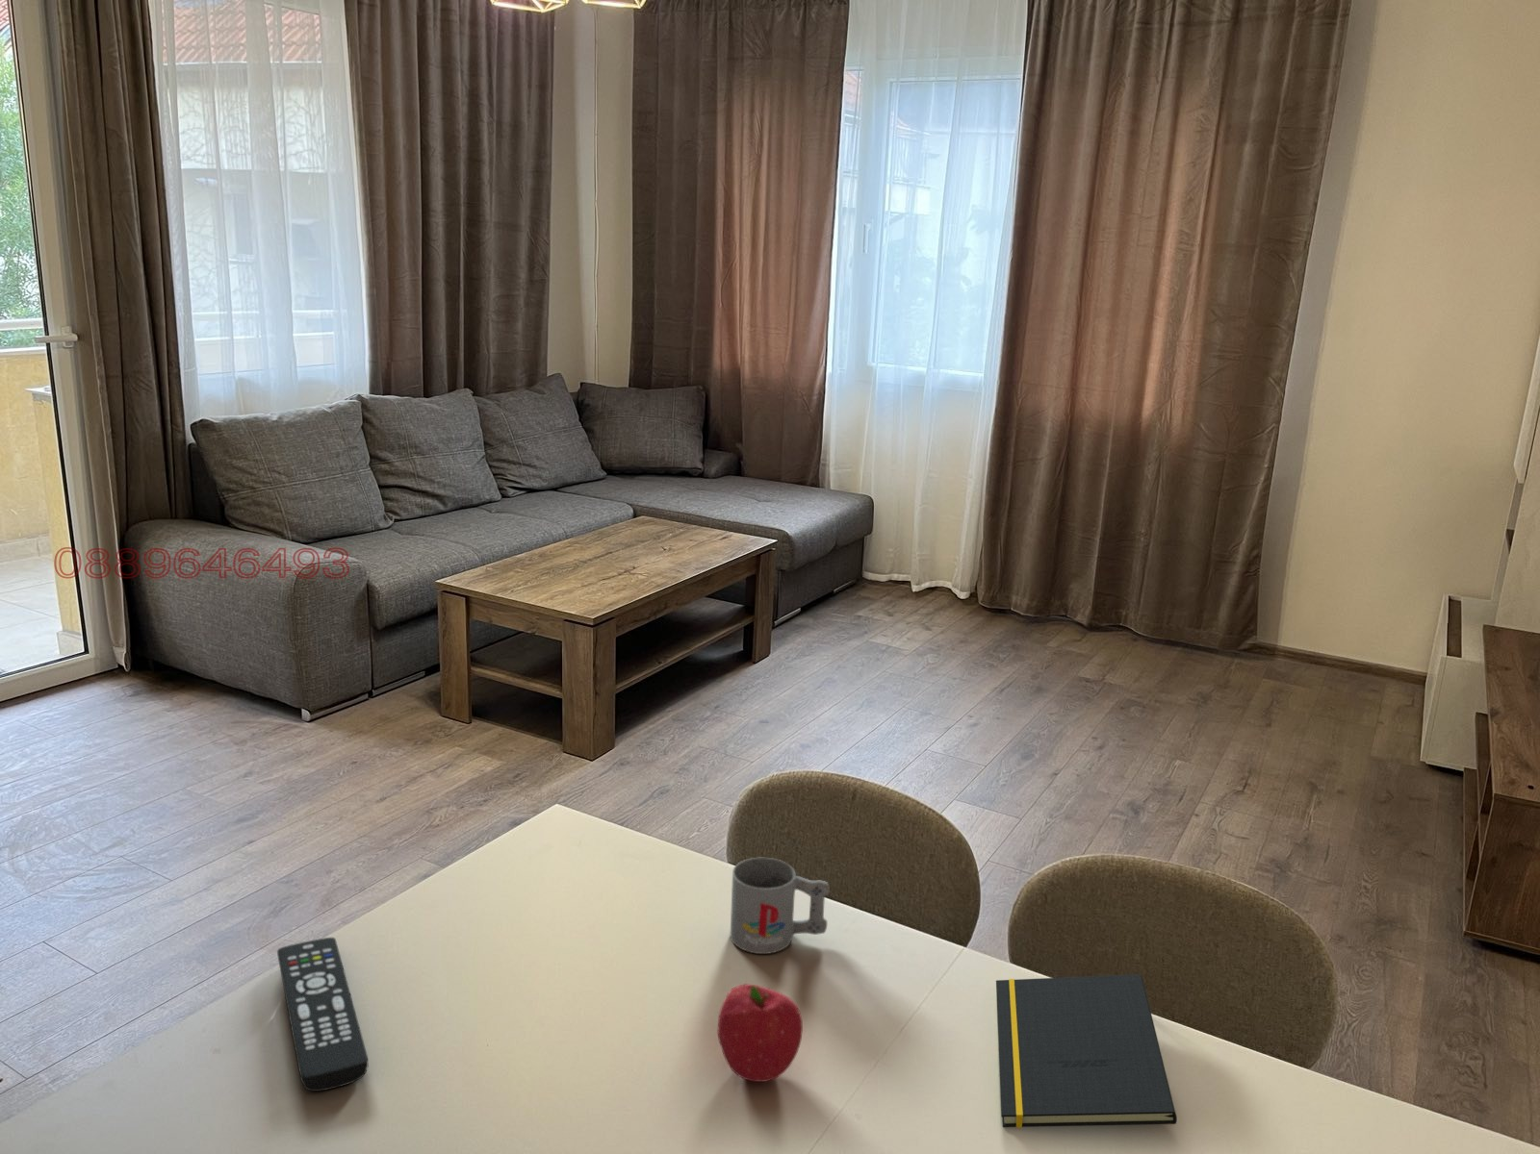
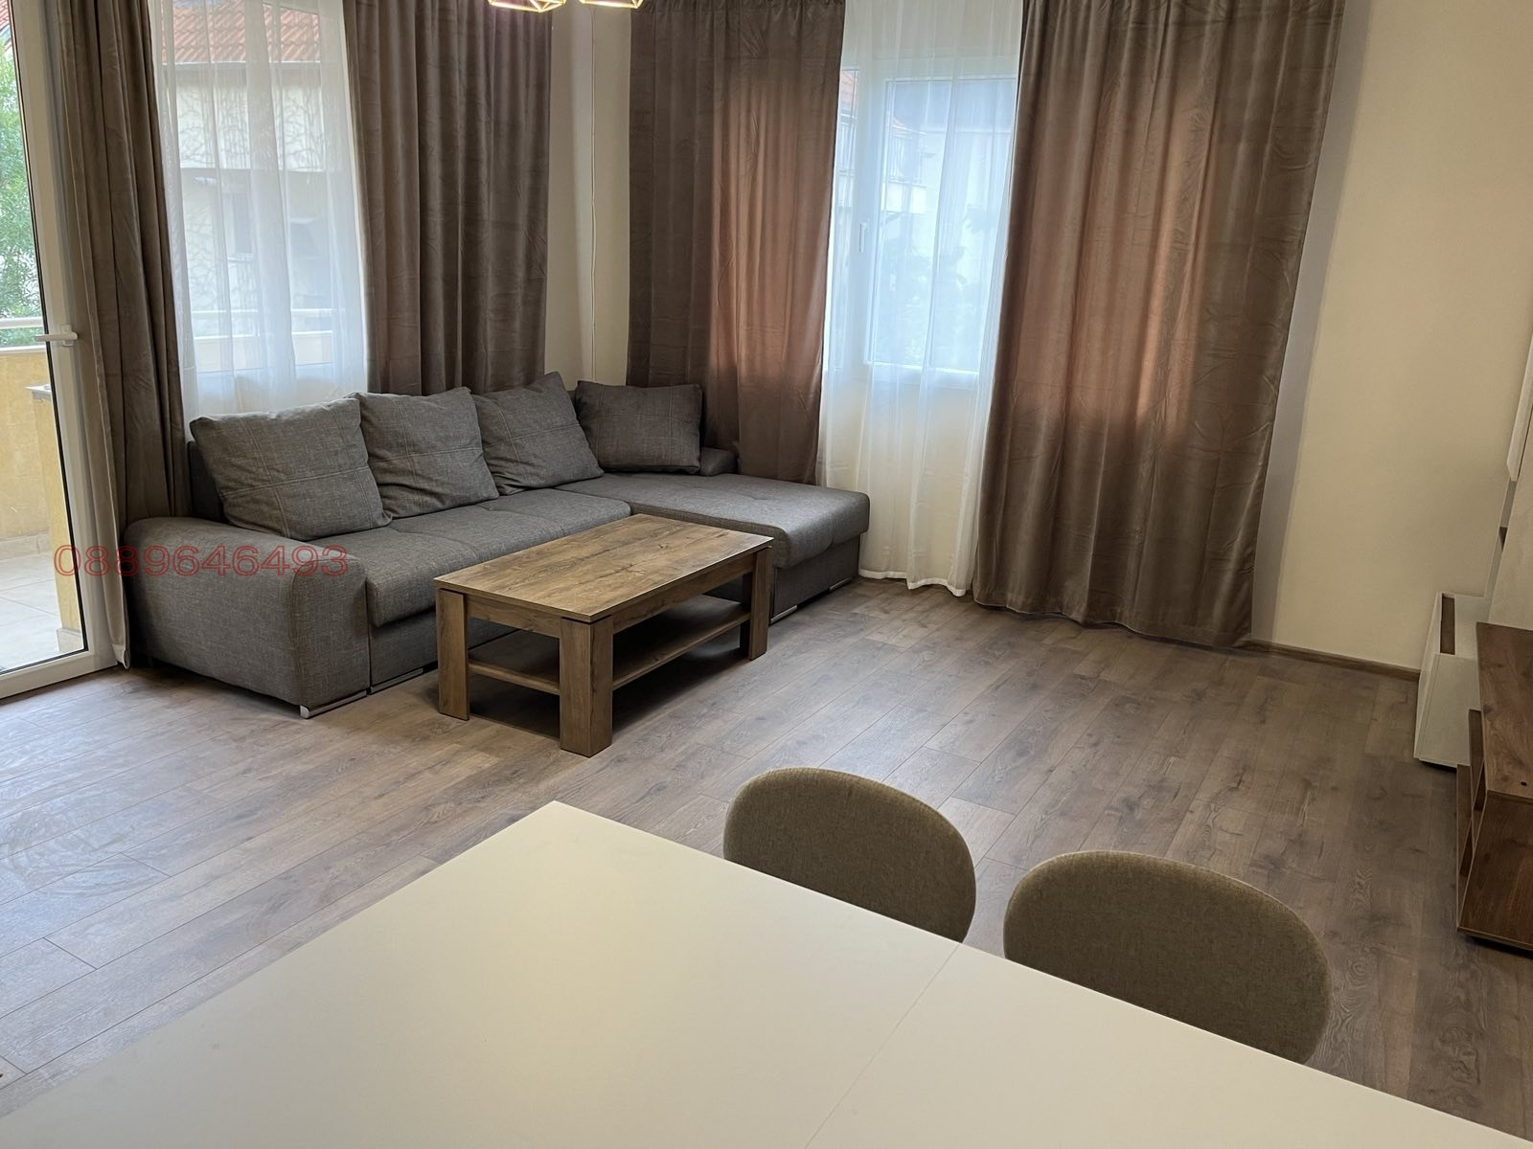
- fruit (759, 1029)
- mug (780, 904)
- remote control (320, 1007)
- notepad (1077, 1045)
